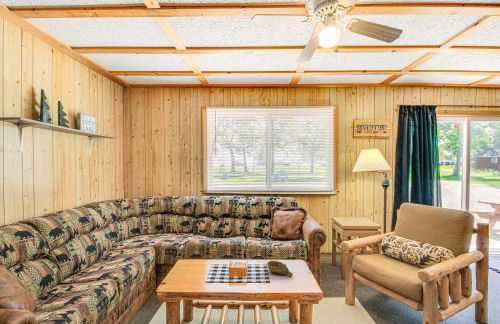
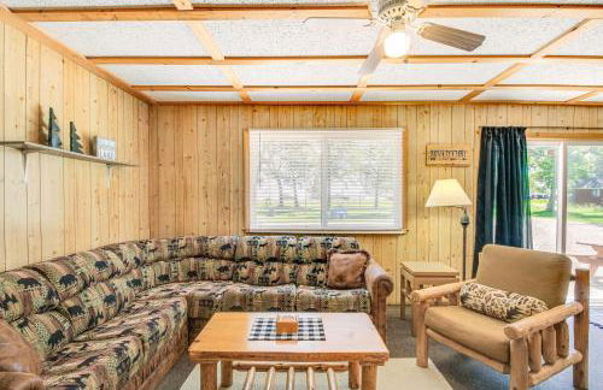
- decorative bowl (280, 268)
